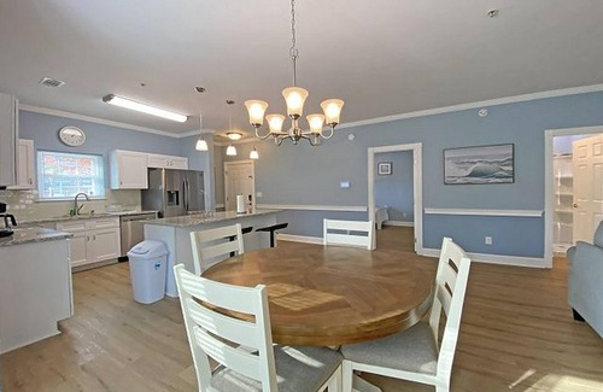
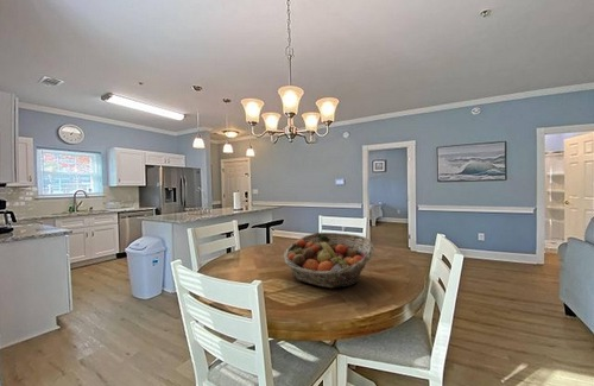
+ fruit basket (327, 257)
